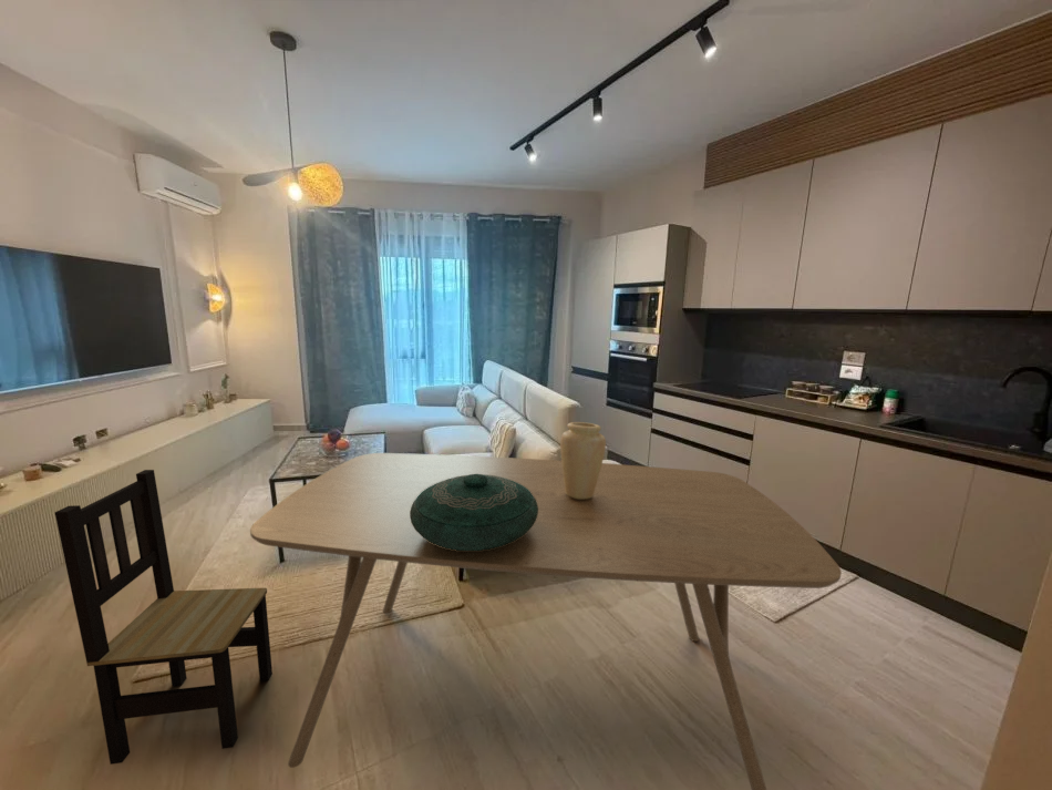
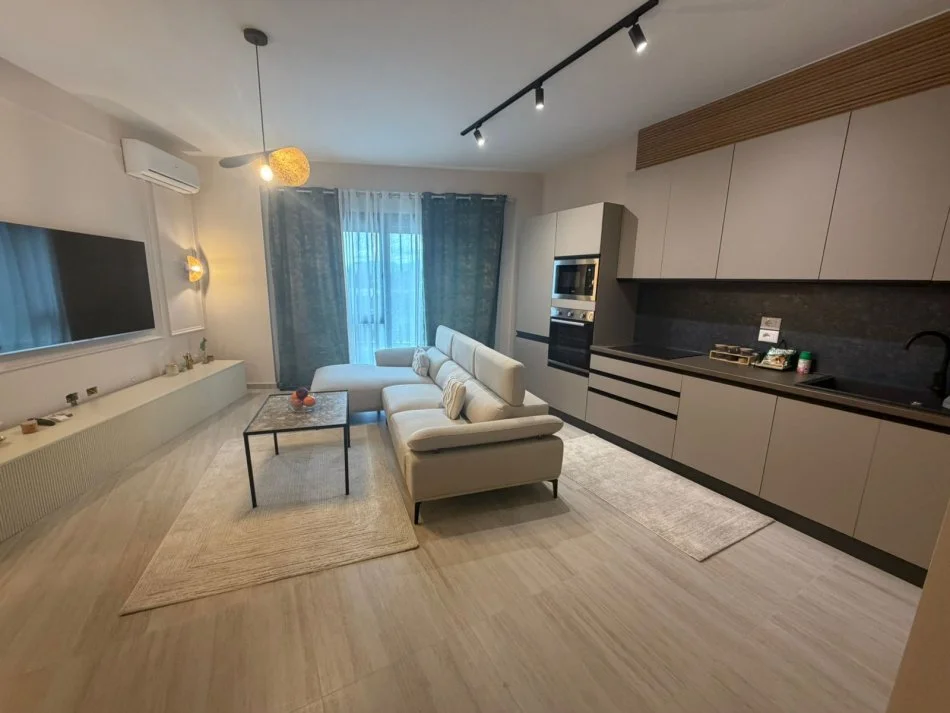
- dining table (533, 573)
- decorative bowl (475, 502)
- dining chair (186, 605)
- vase (581, 459)
